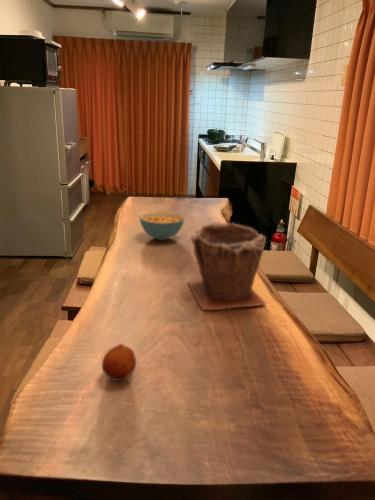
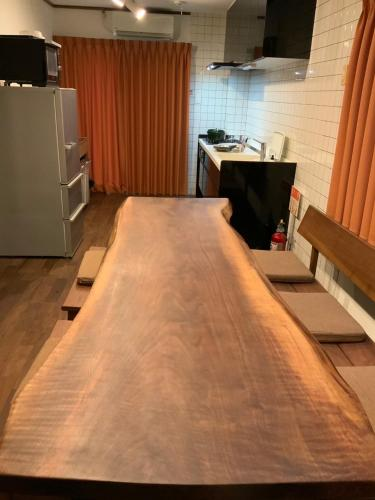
- plant pot (226, 263)
- cereal bowl (161, 227)
- fruit (119, 361)
